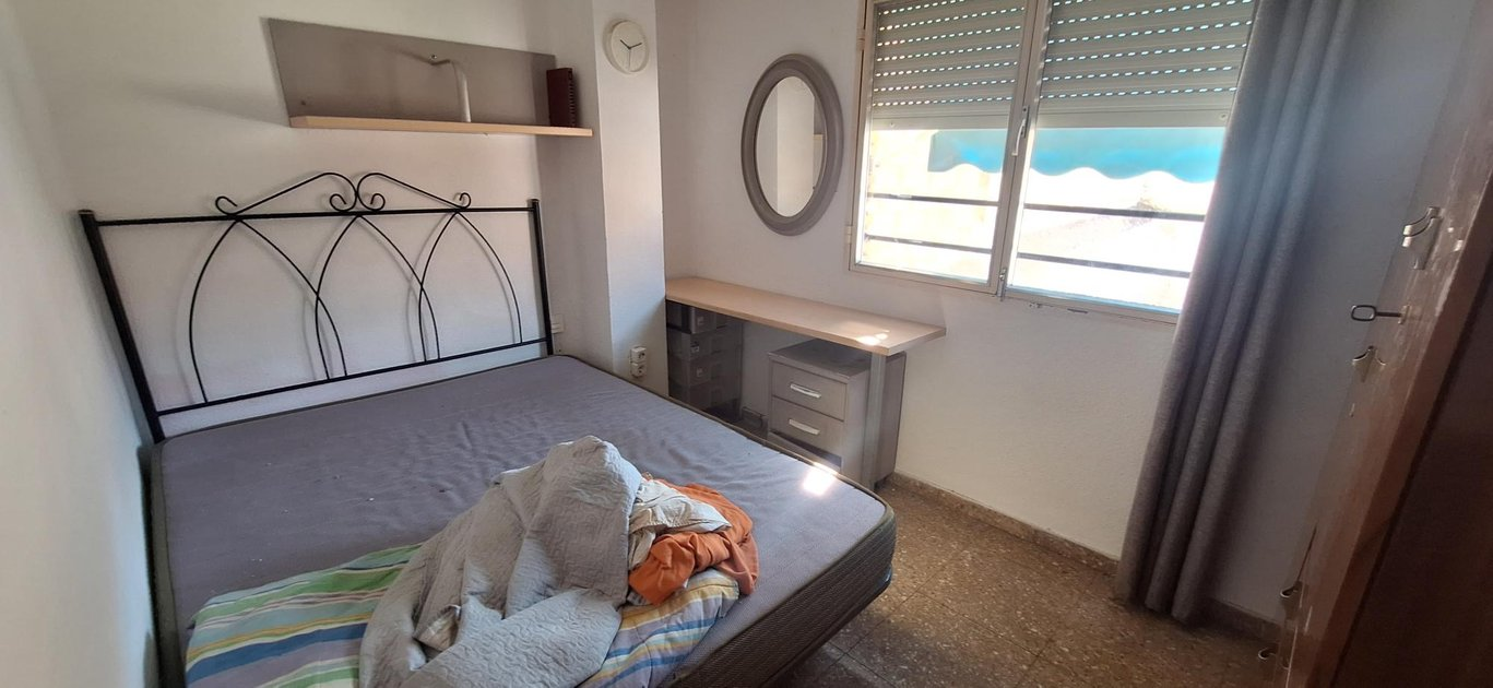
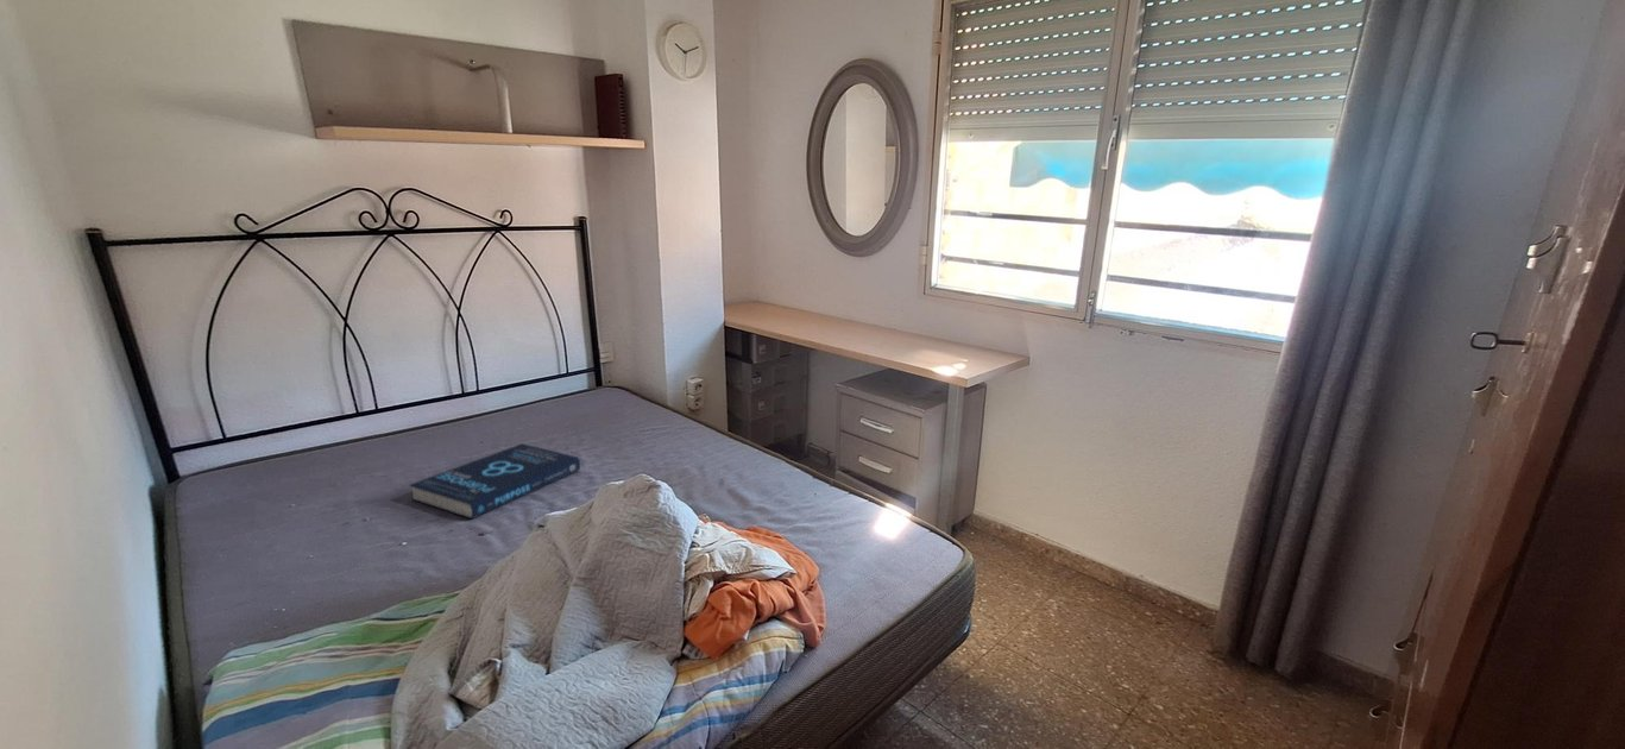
+ book (500, 477)
